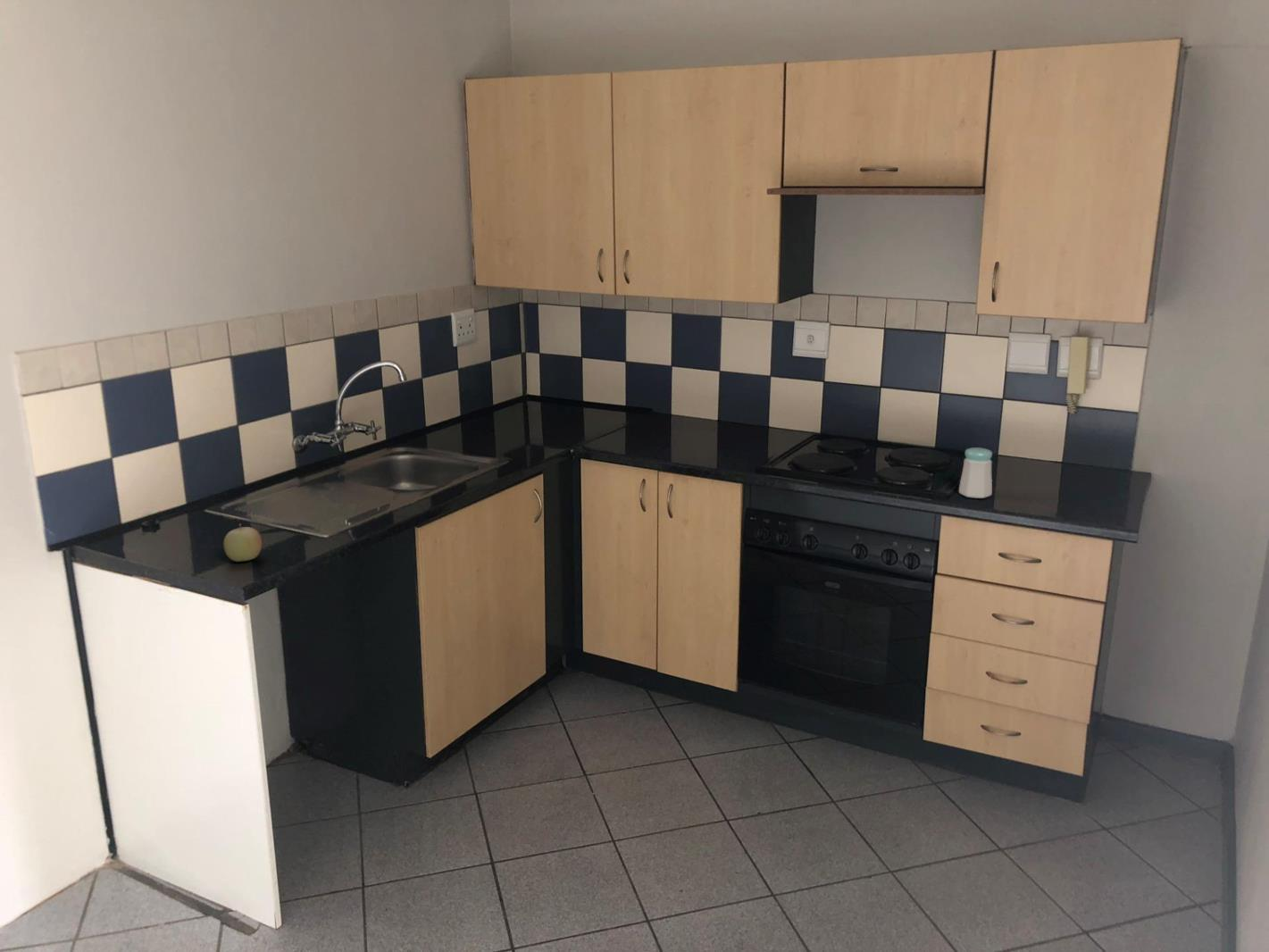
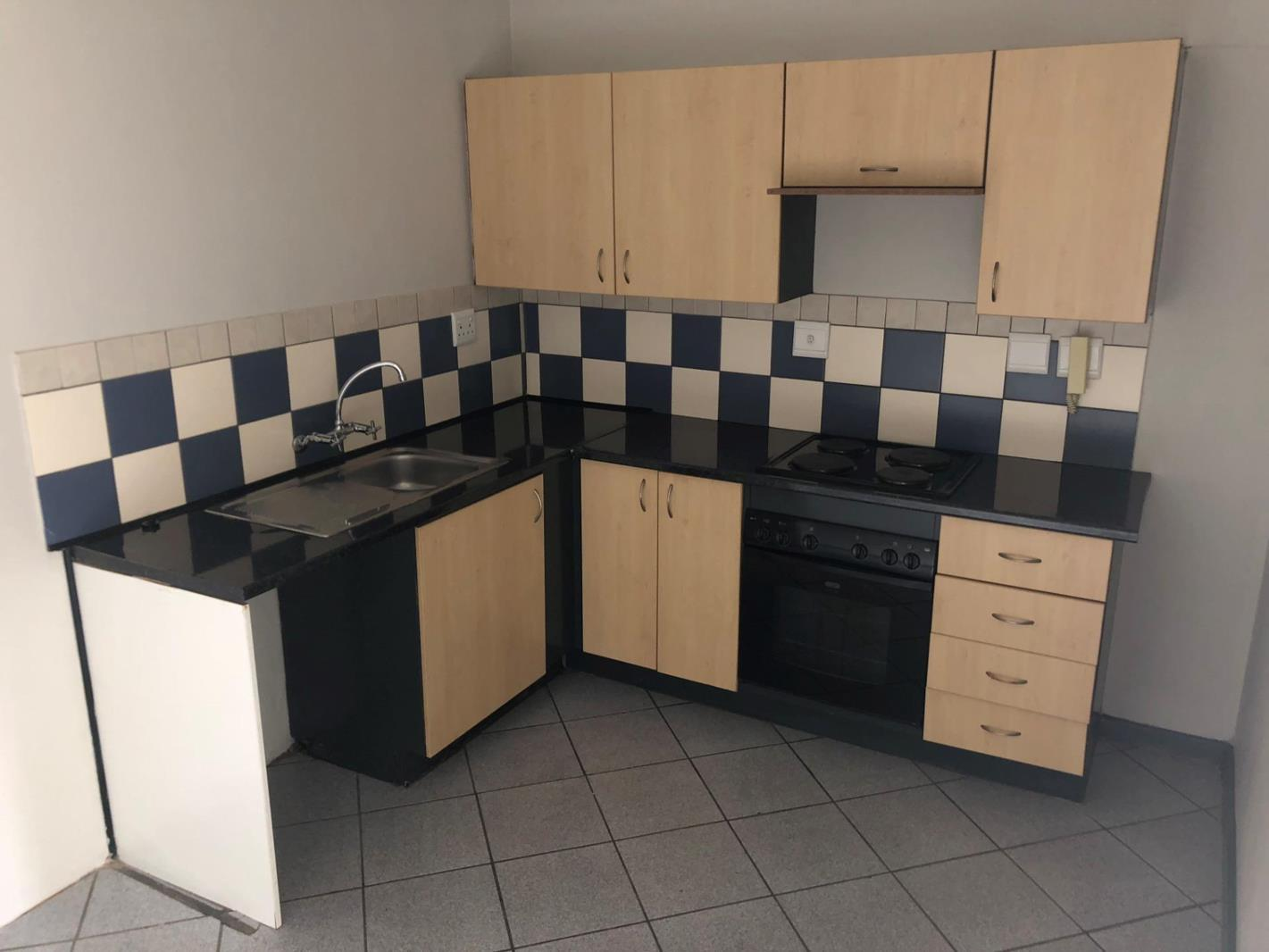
- fruit (243, 541)
- salt shaker (976, 472)
